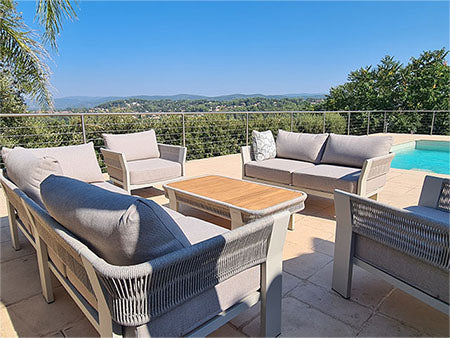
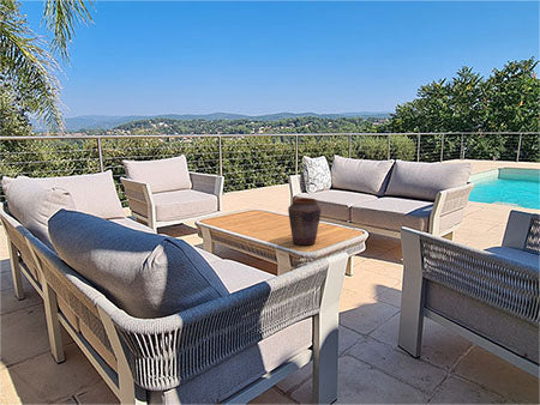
+ vase (304, 220)
